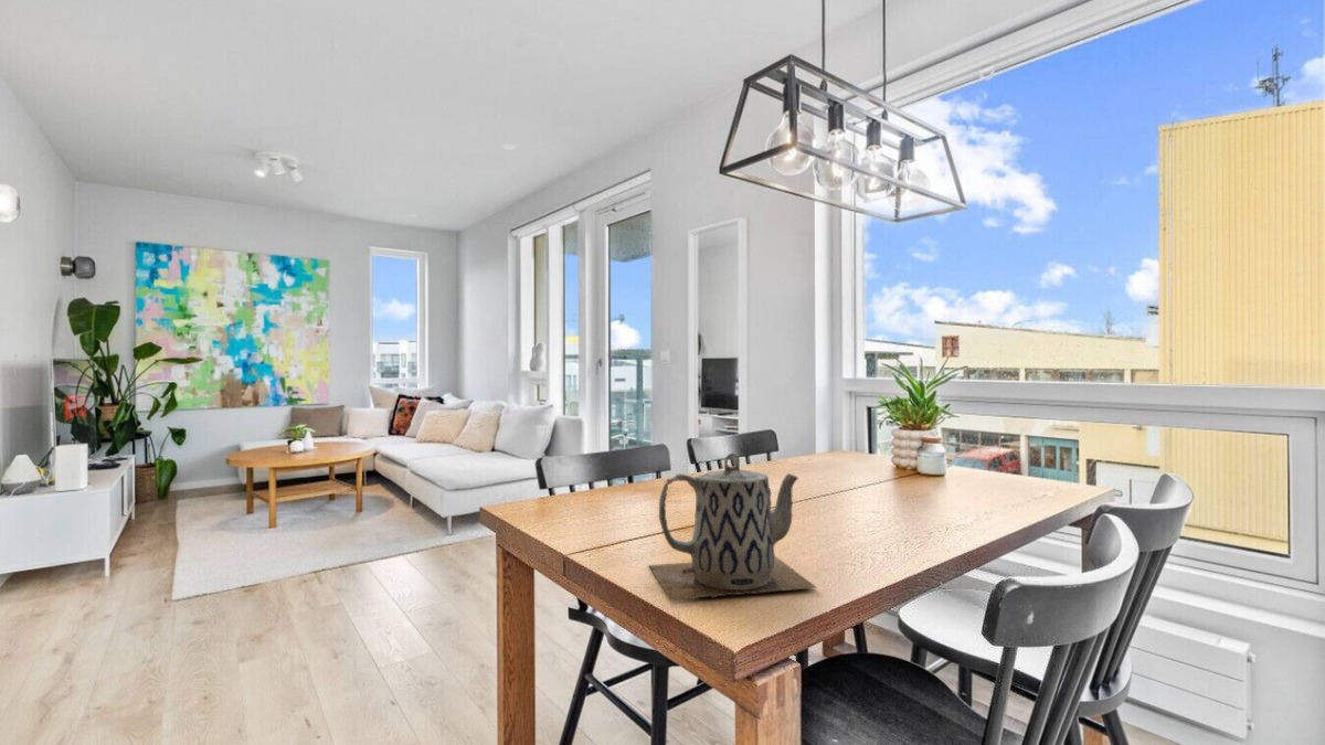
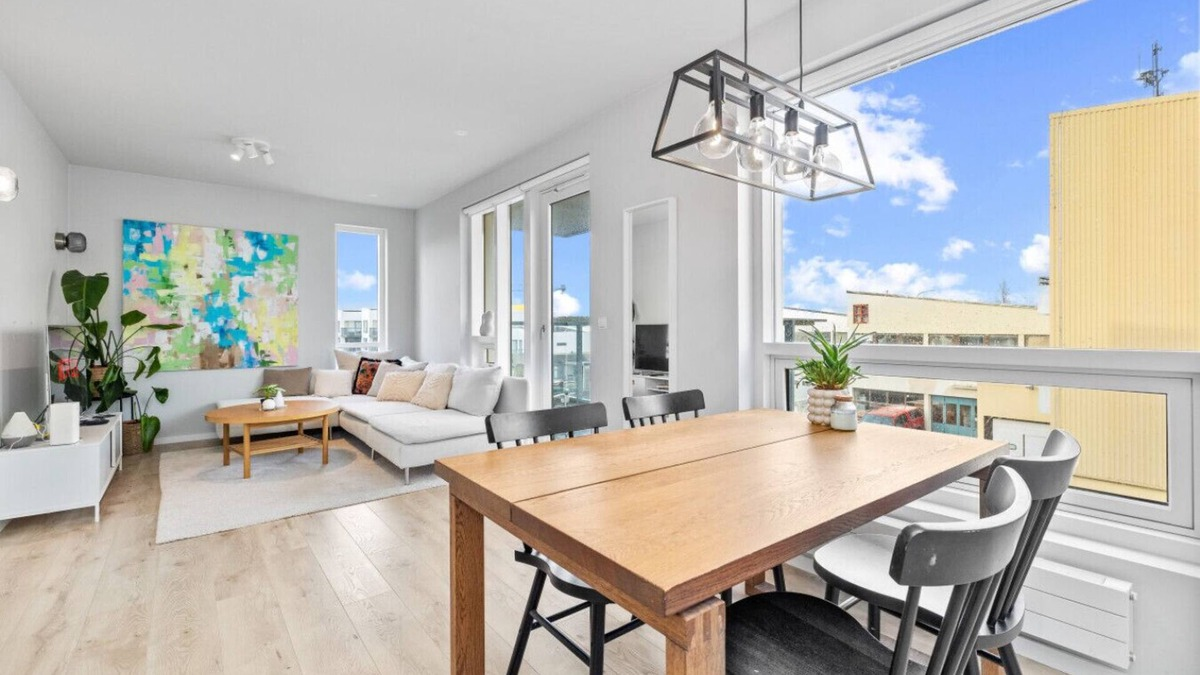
- teapot (728, 514)
